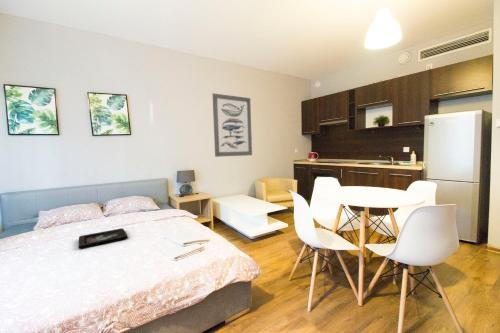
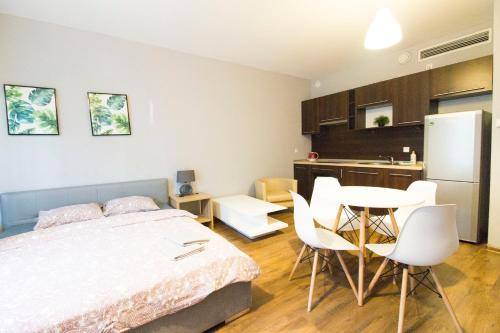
- wall art (233, 126)
- decorative tray (103, 237)
